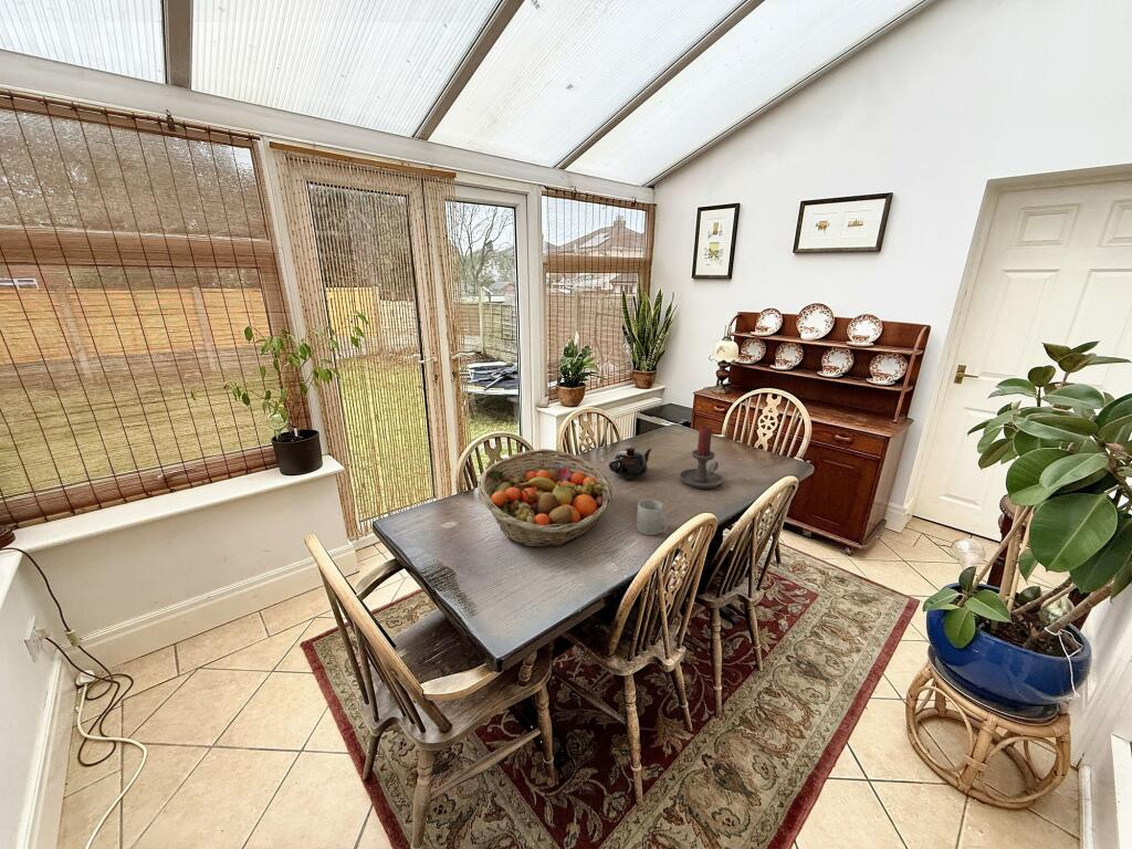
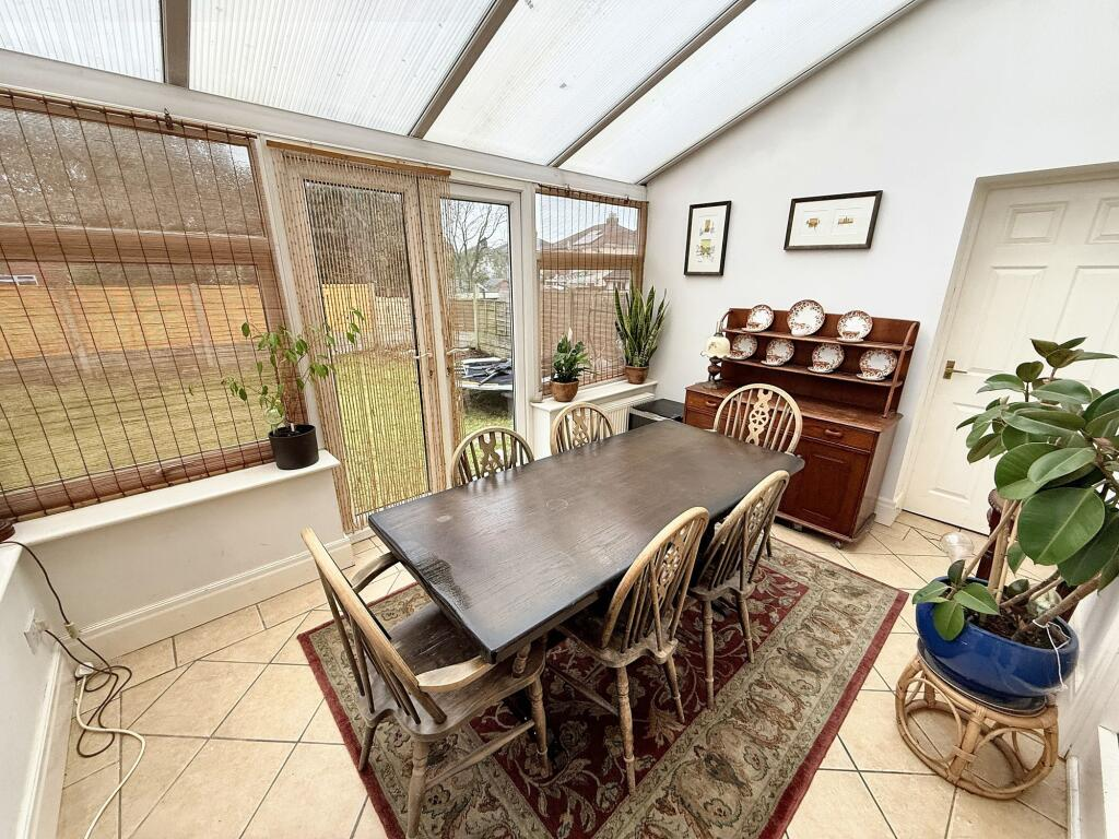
- mug (653, 518)
- teapot (631, 460)
- fruit basket (547, 495)
- candle holder (705, 452)
